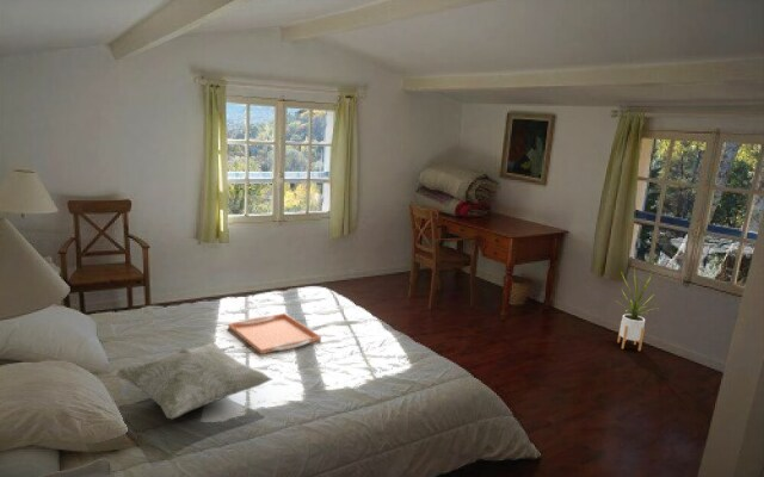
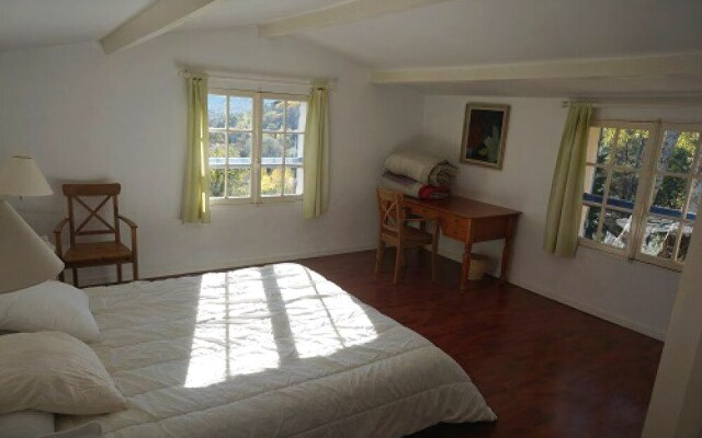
- house plant (636, 308)
- decorative pillow (195, 376)
- serving tray (273, 332)
